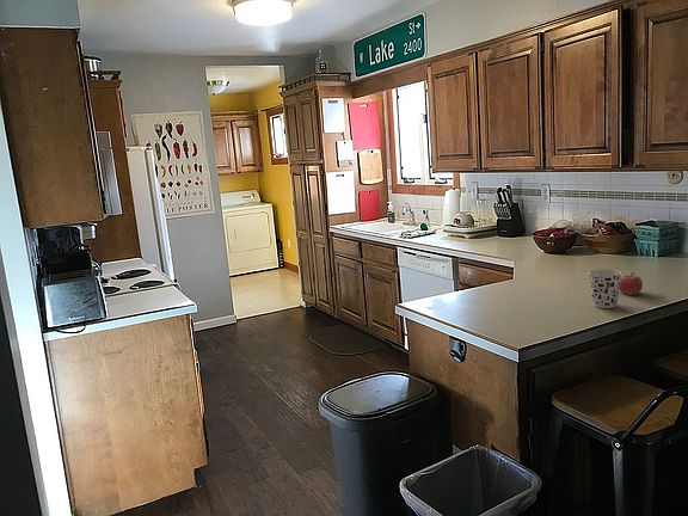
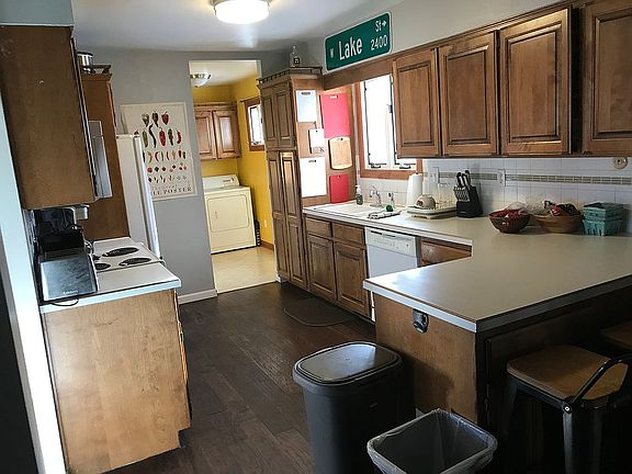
- cup (604, 288)
- fruit (629, 282)
